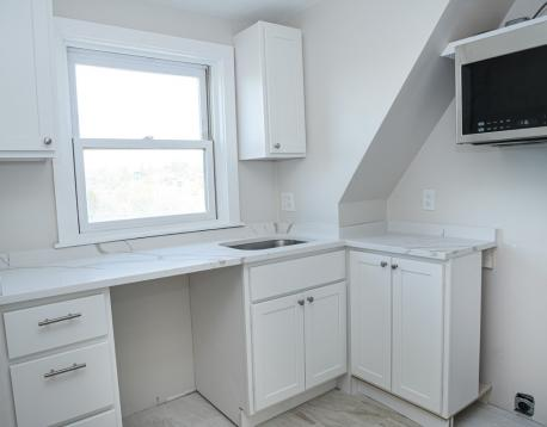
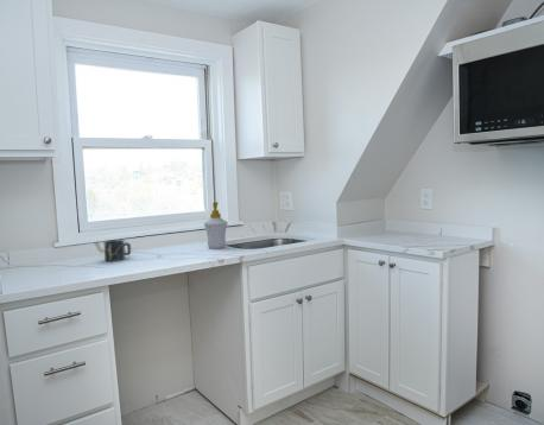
+ soap bottle (215, 224)
+ cup (118, 249)
